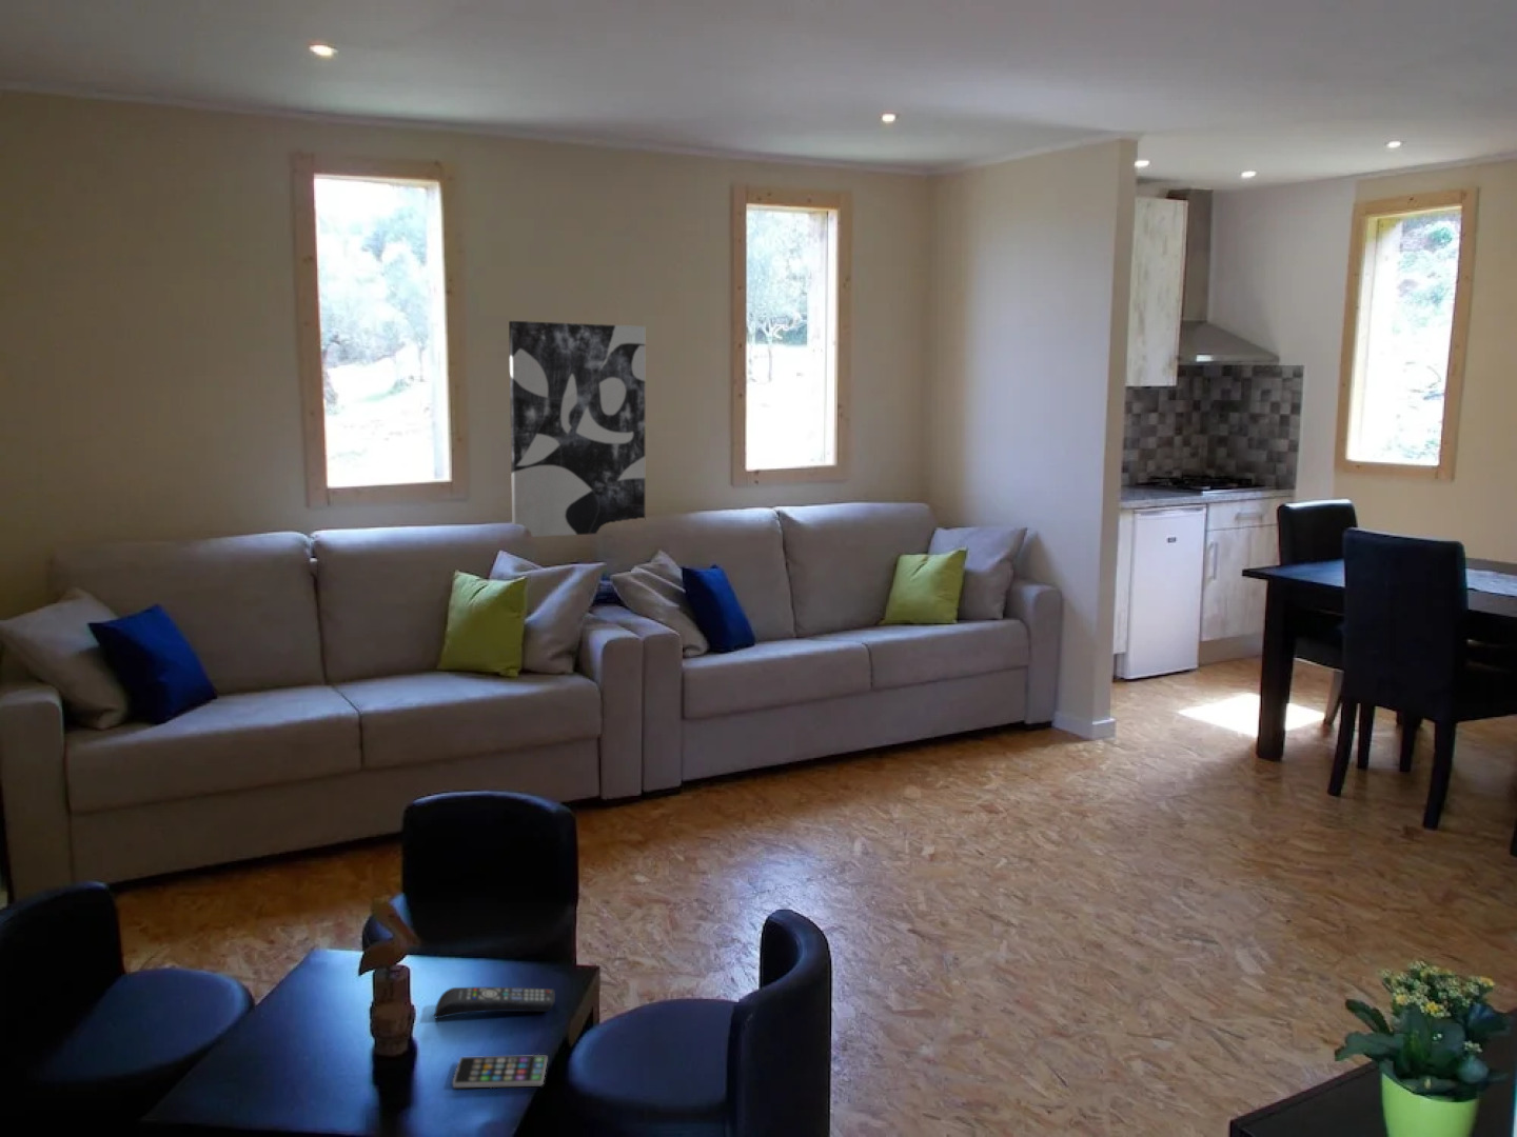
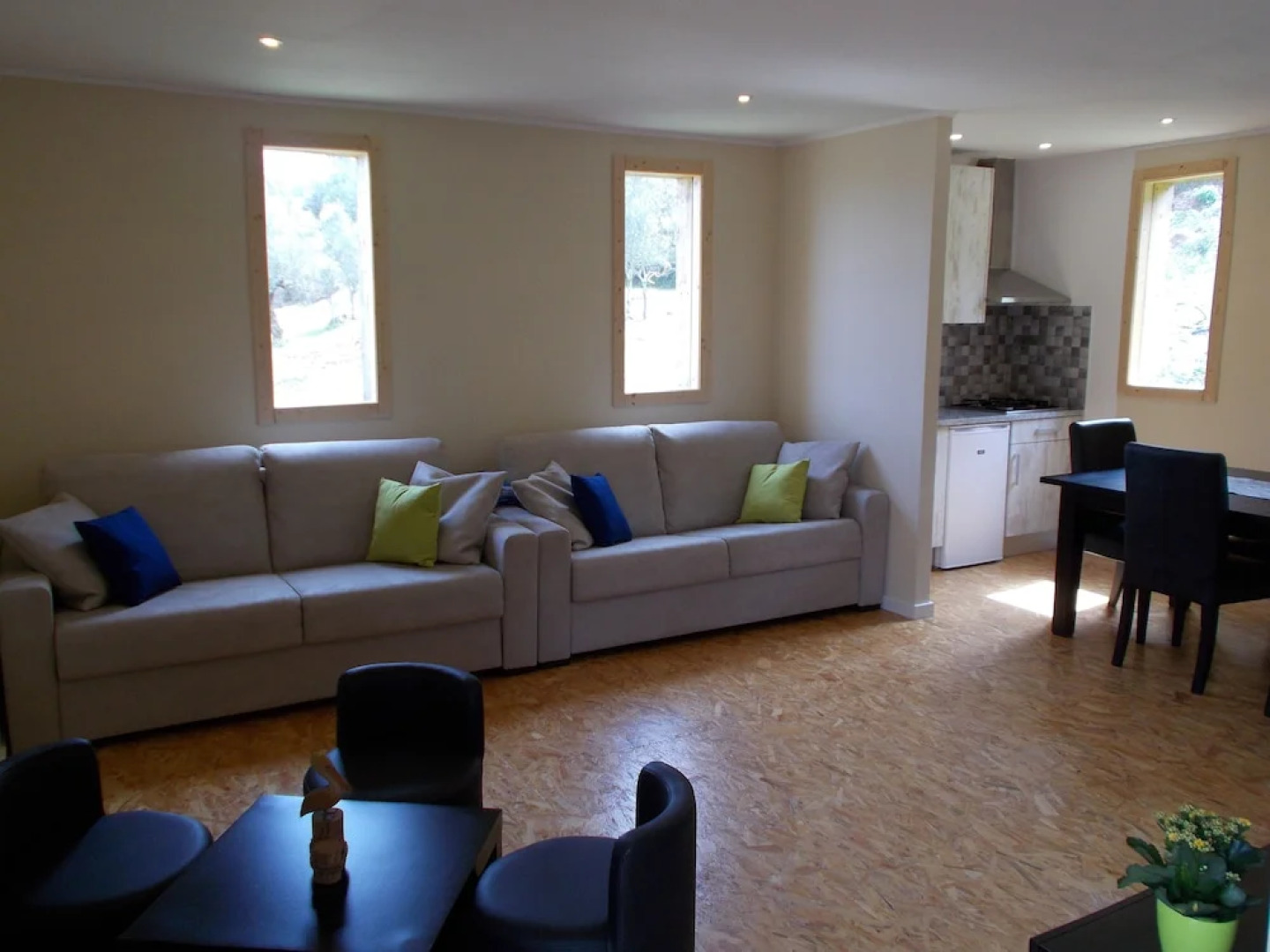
- smartphone (500, 1070)
- remote control (496, 1000)
- wall art (579, 430)
